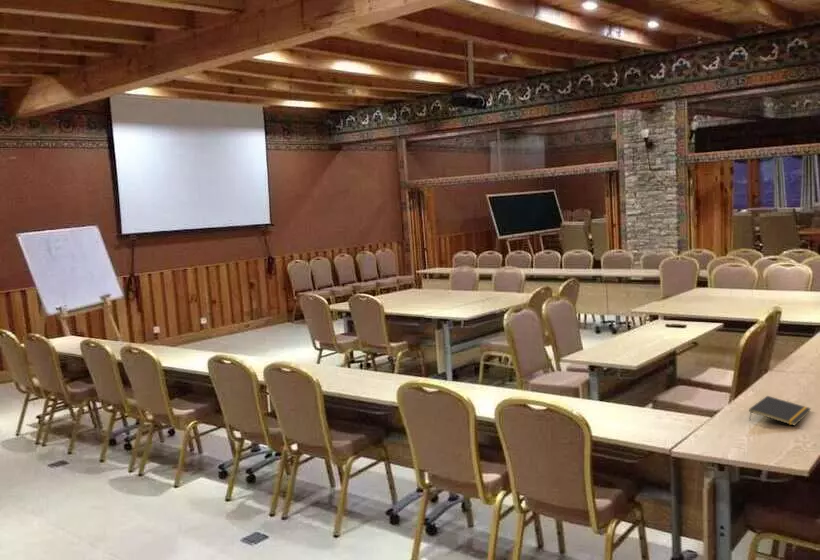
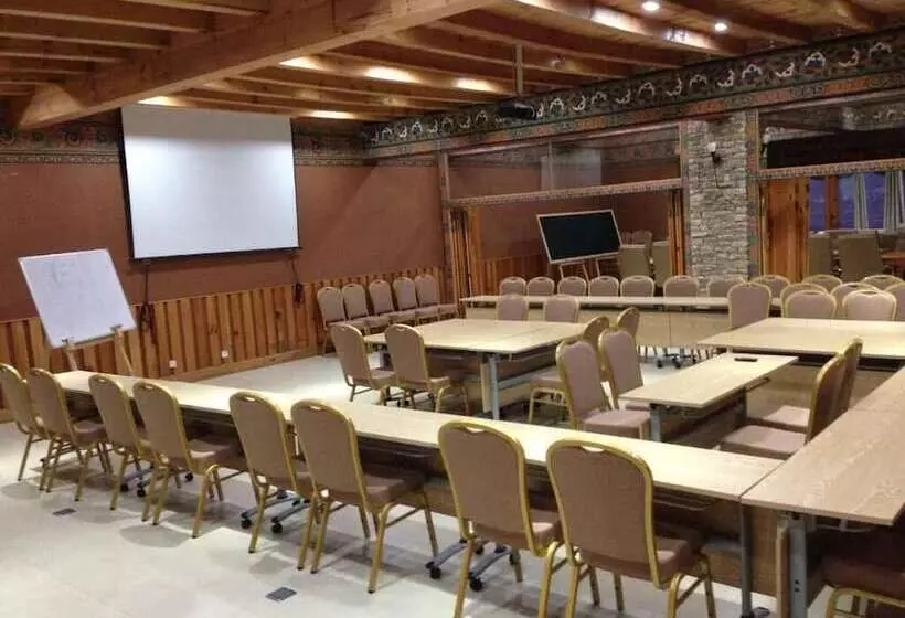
- notepad (780, 410)
